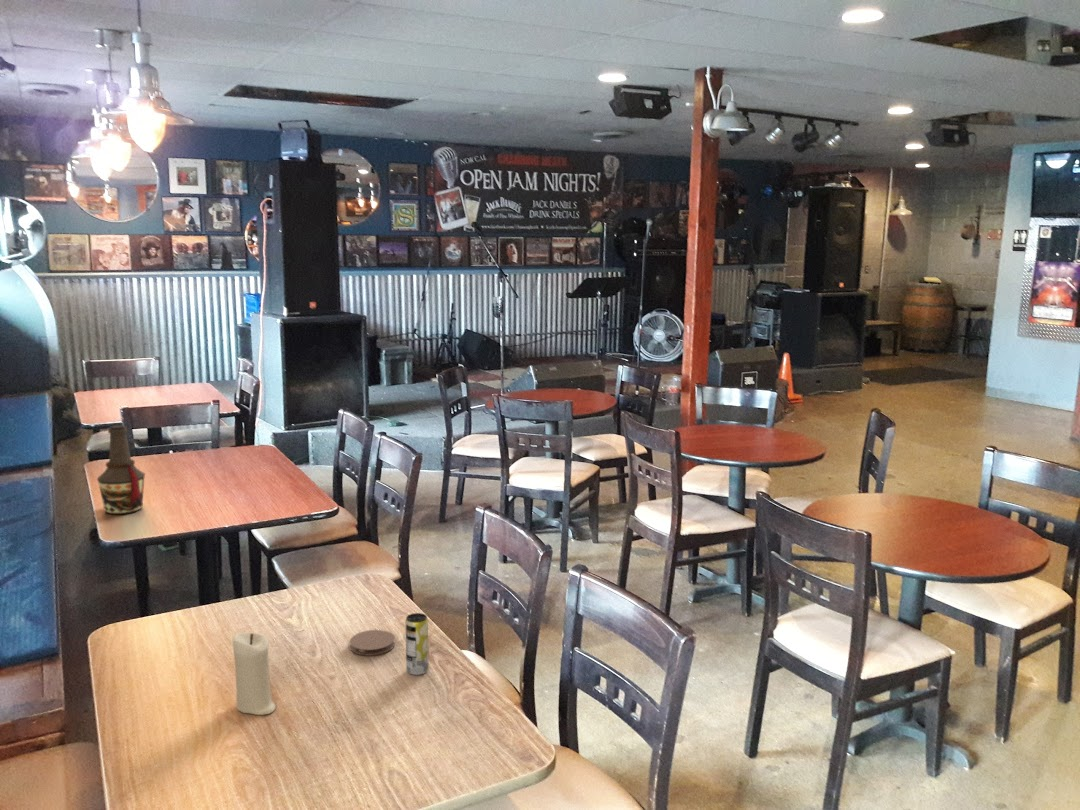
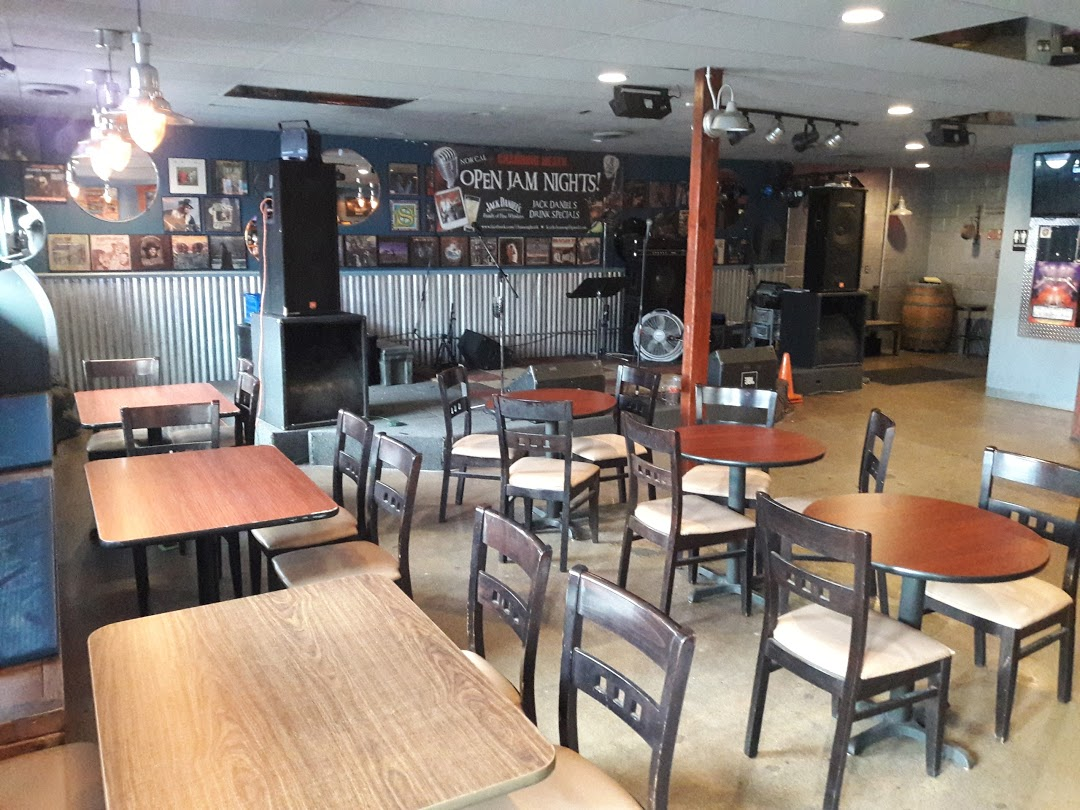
- beverage can (417, 644)
- coaster (372, 642)
- candle (254, 670)
- bottle (122, 468)
